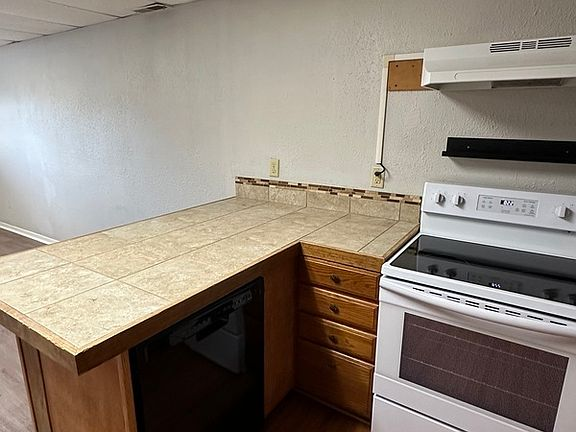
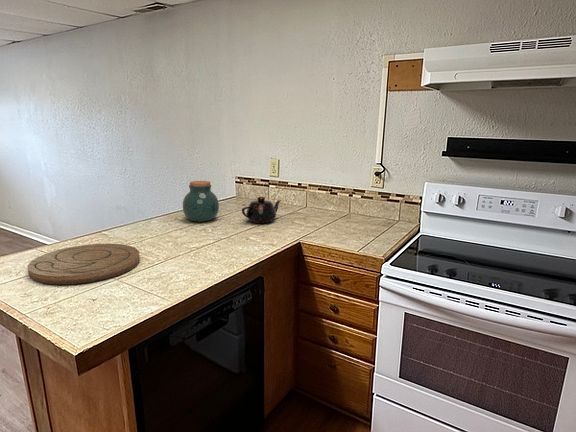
+ cutting board (87, 261)
+ jar (200, 201)
+ teapot (262, 208)
